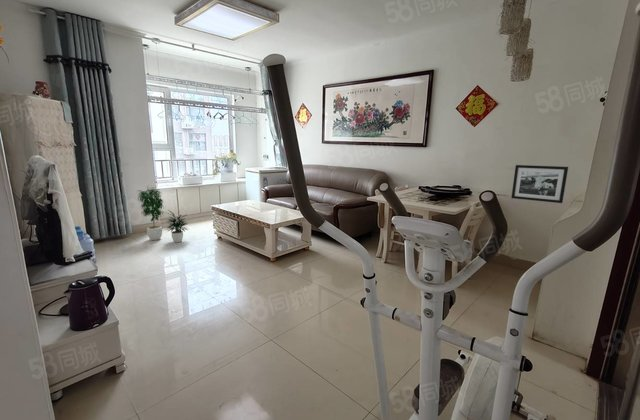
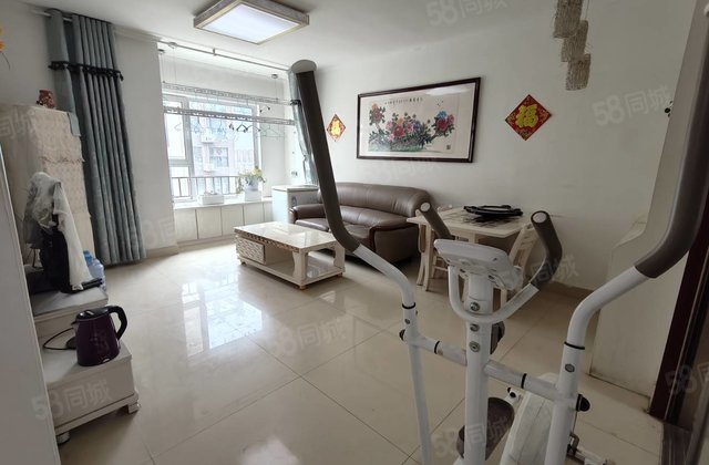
- potted plant (162, 213)
- picture frame (538, 183)
